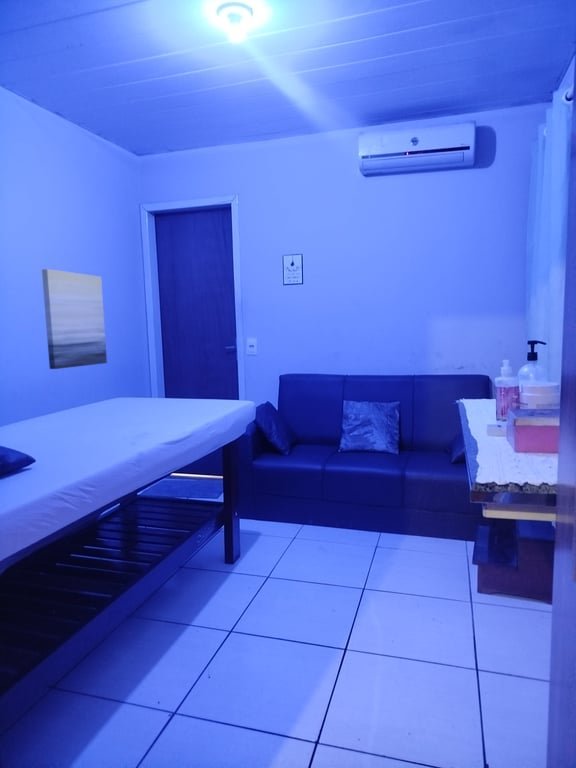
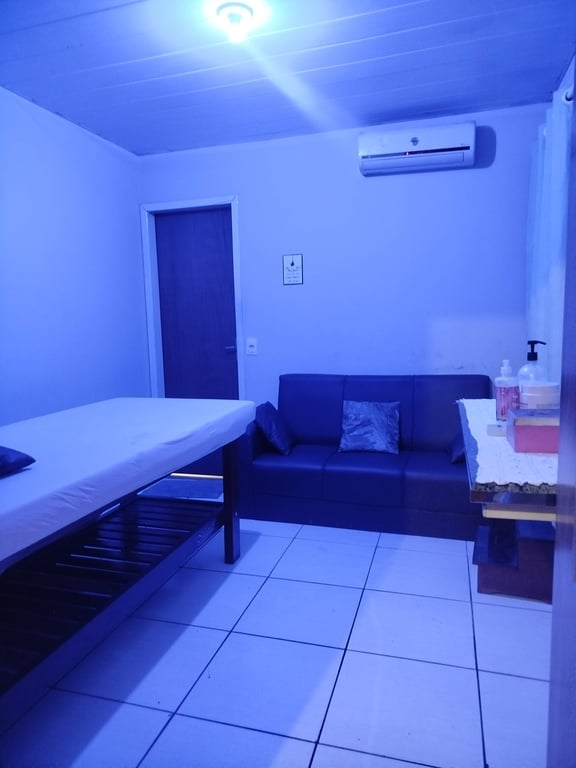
- wall art (77, 320)
